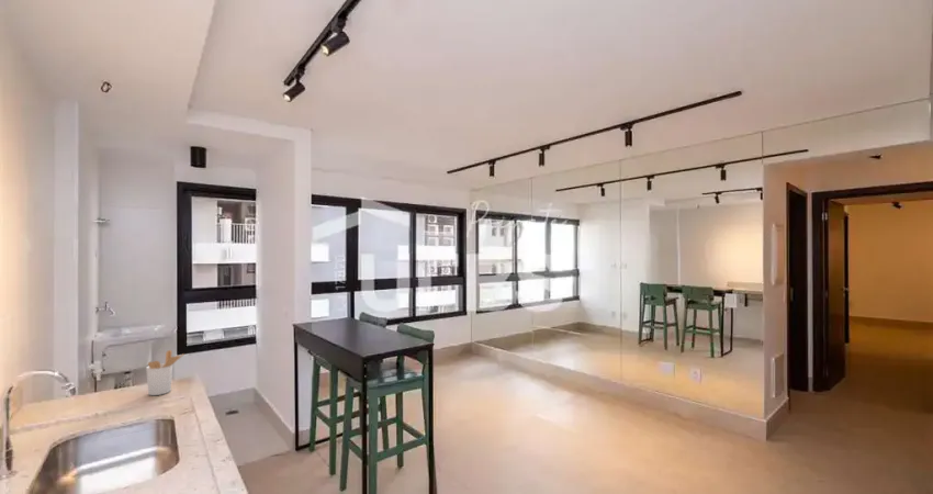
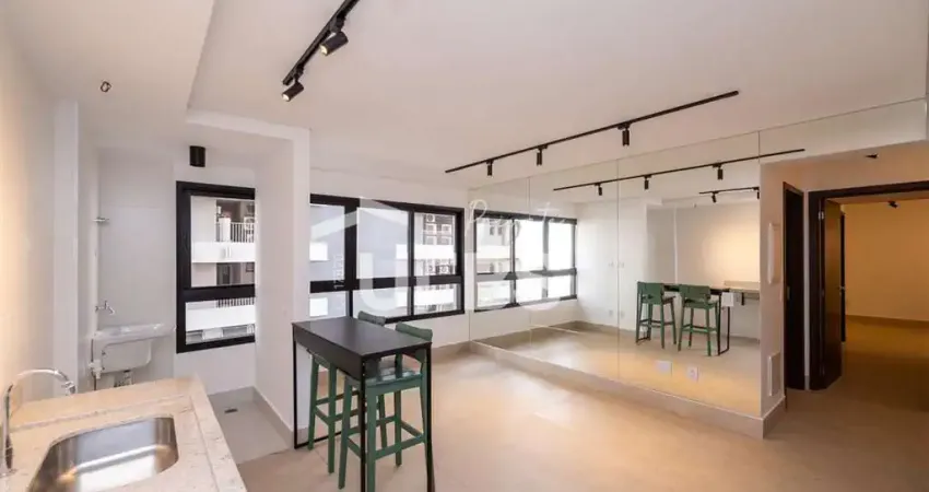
- utensil holder (165, 372)
